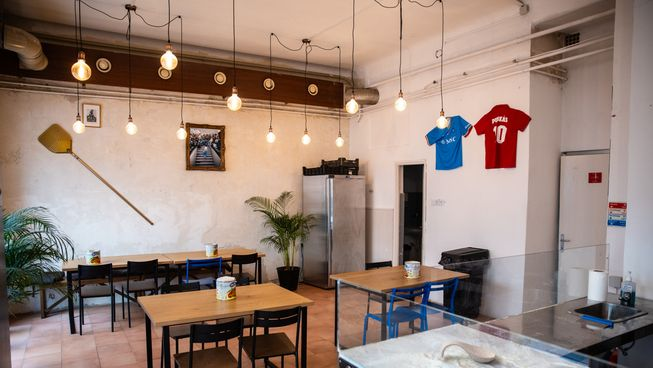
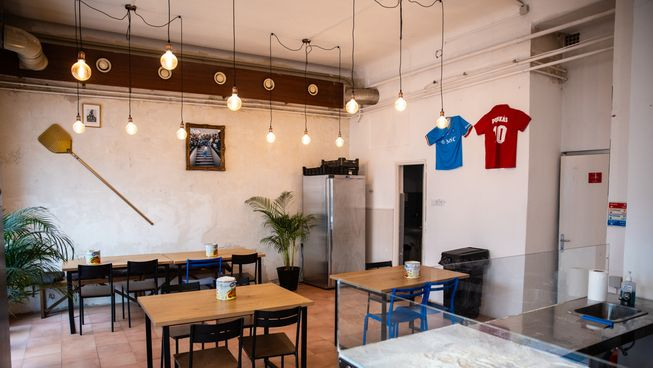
- spoon rest (467, 351)
